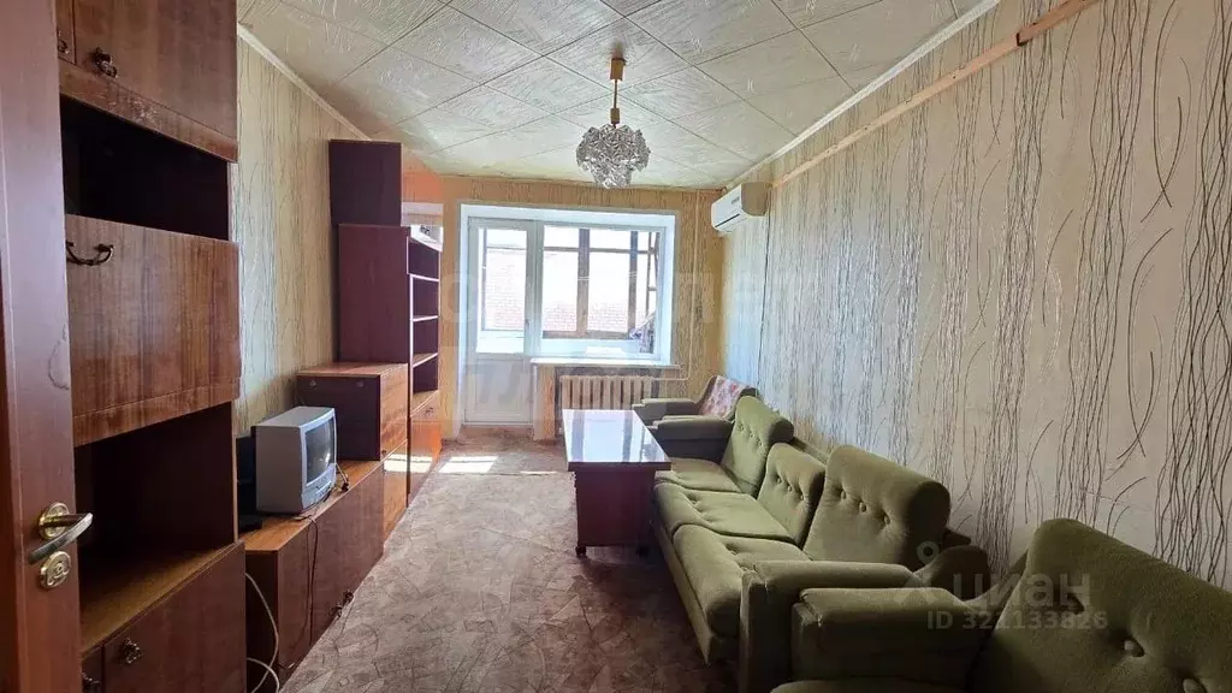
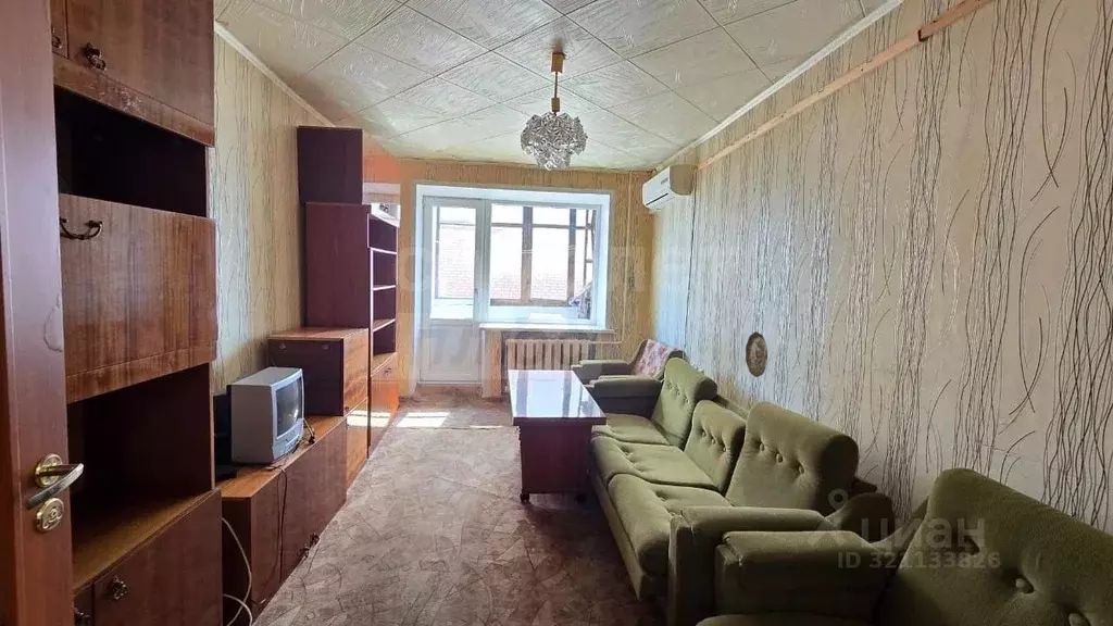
+ decorative plate (758, 354)
